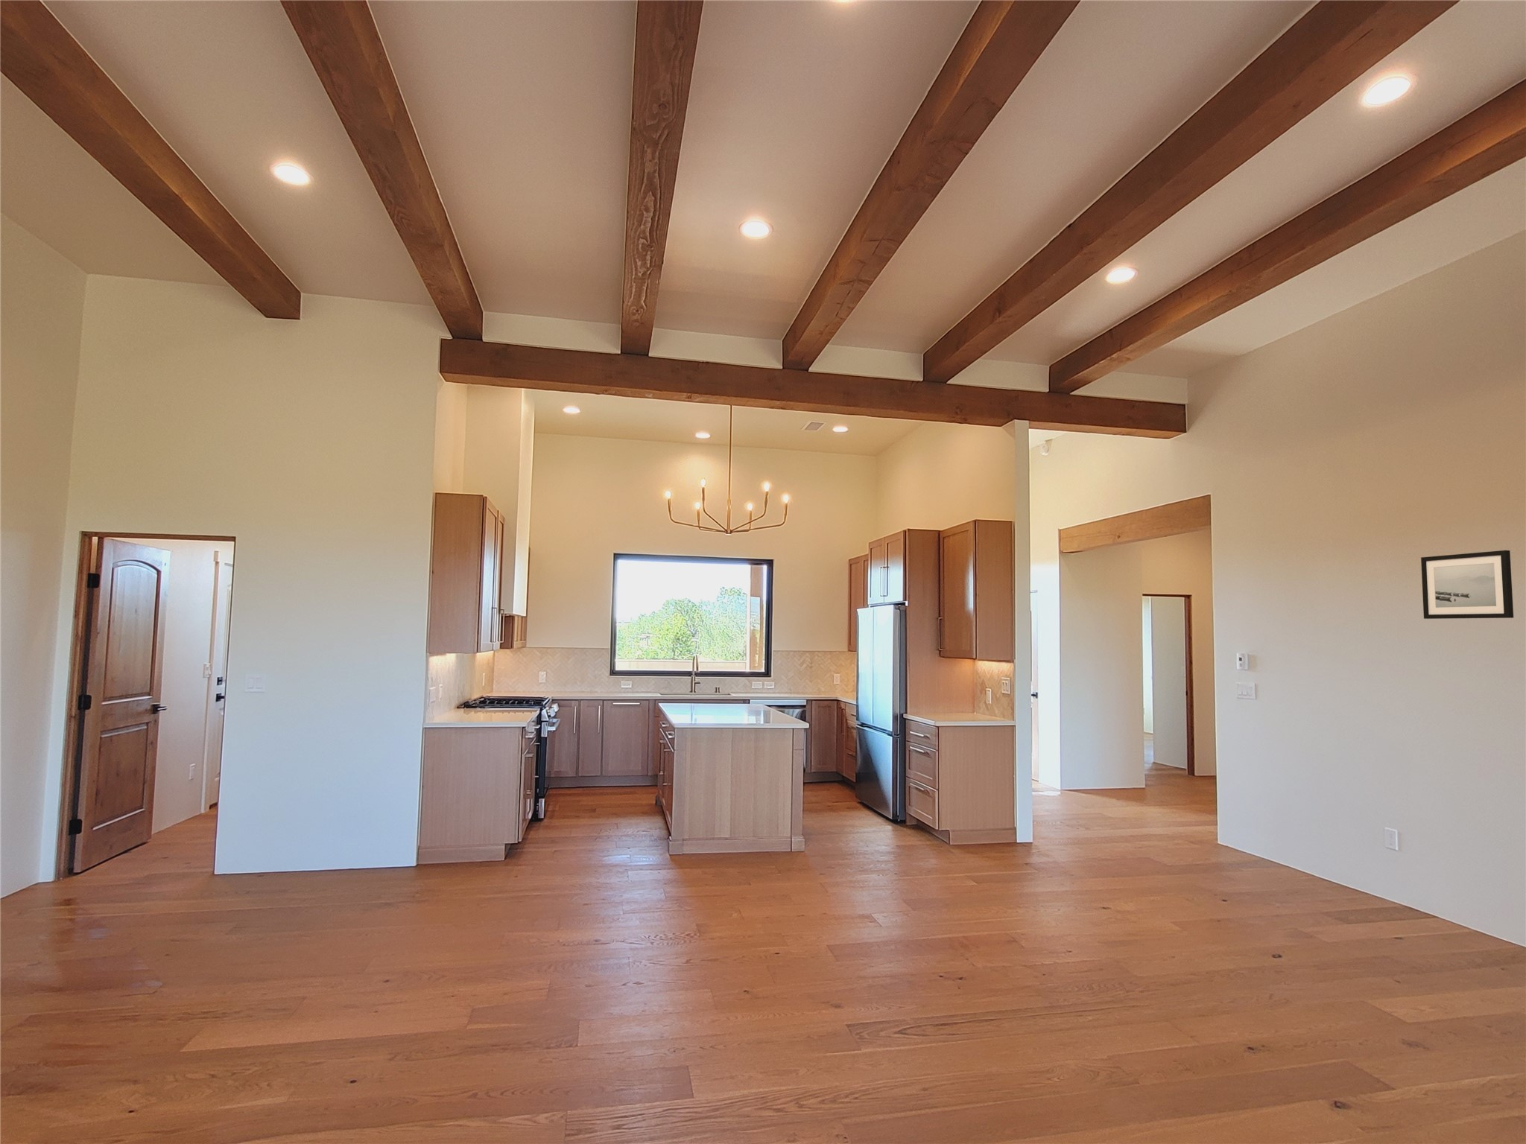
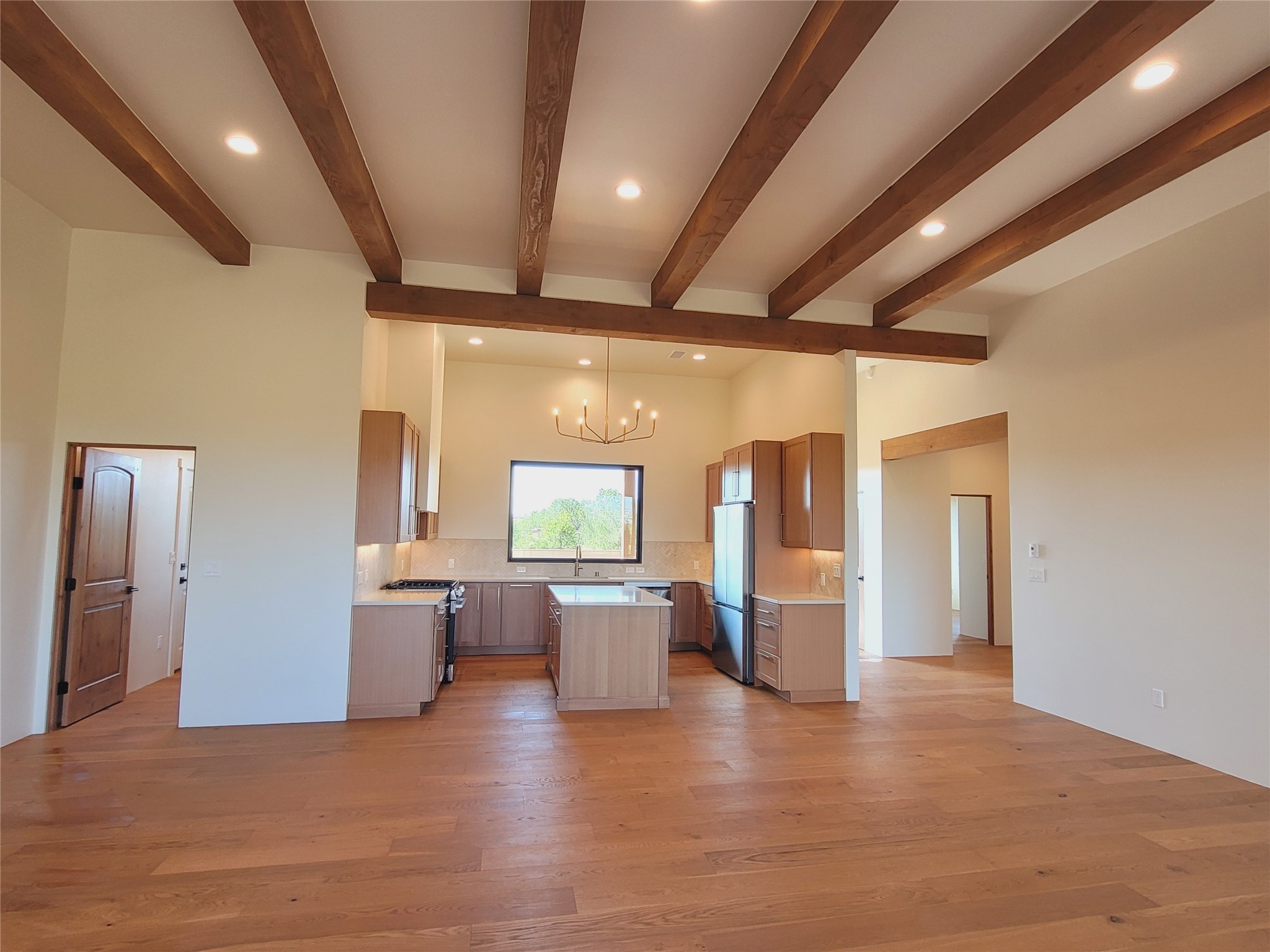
- wall art (1465, 585)
